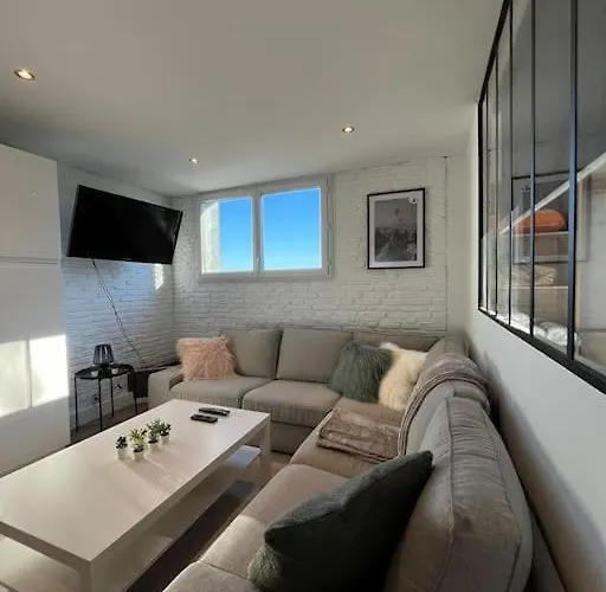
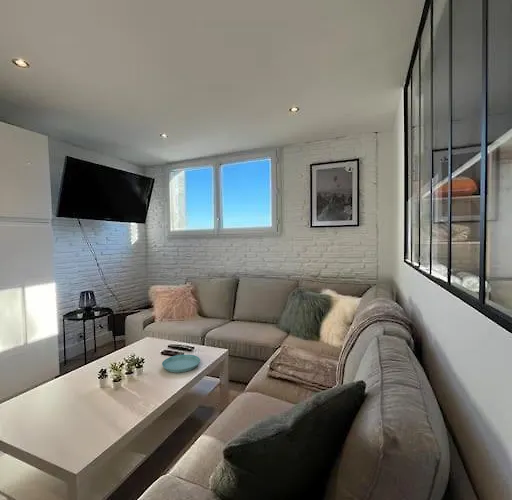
+ saucer (181, 363)
